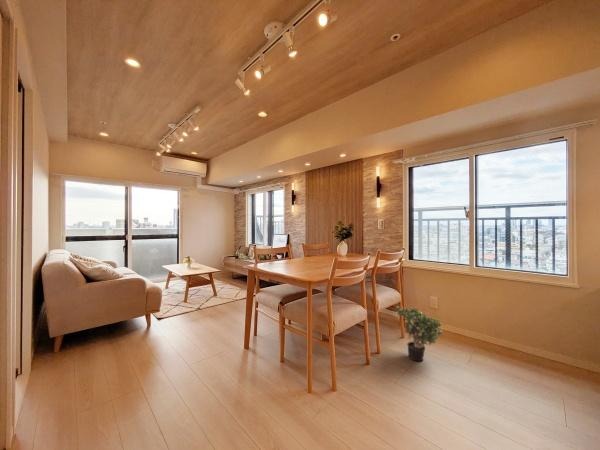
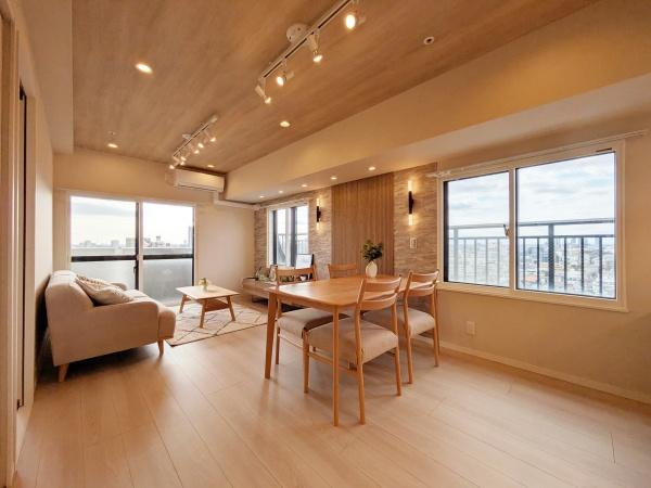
- potted plant (416, 333)
